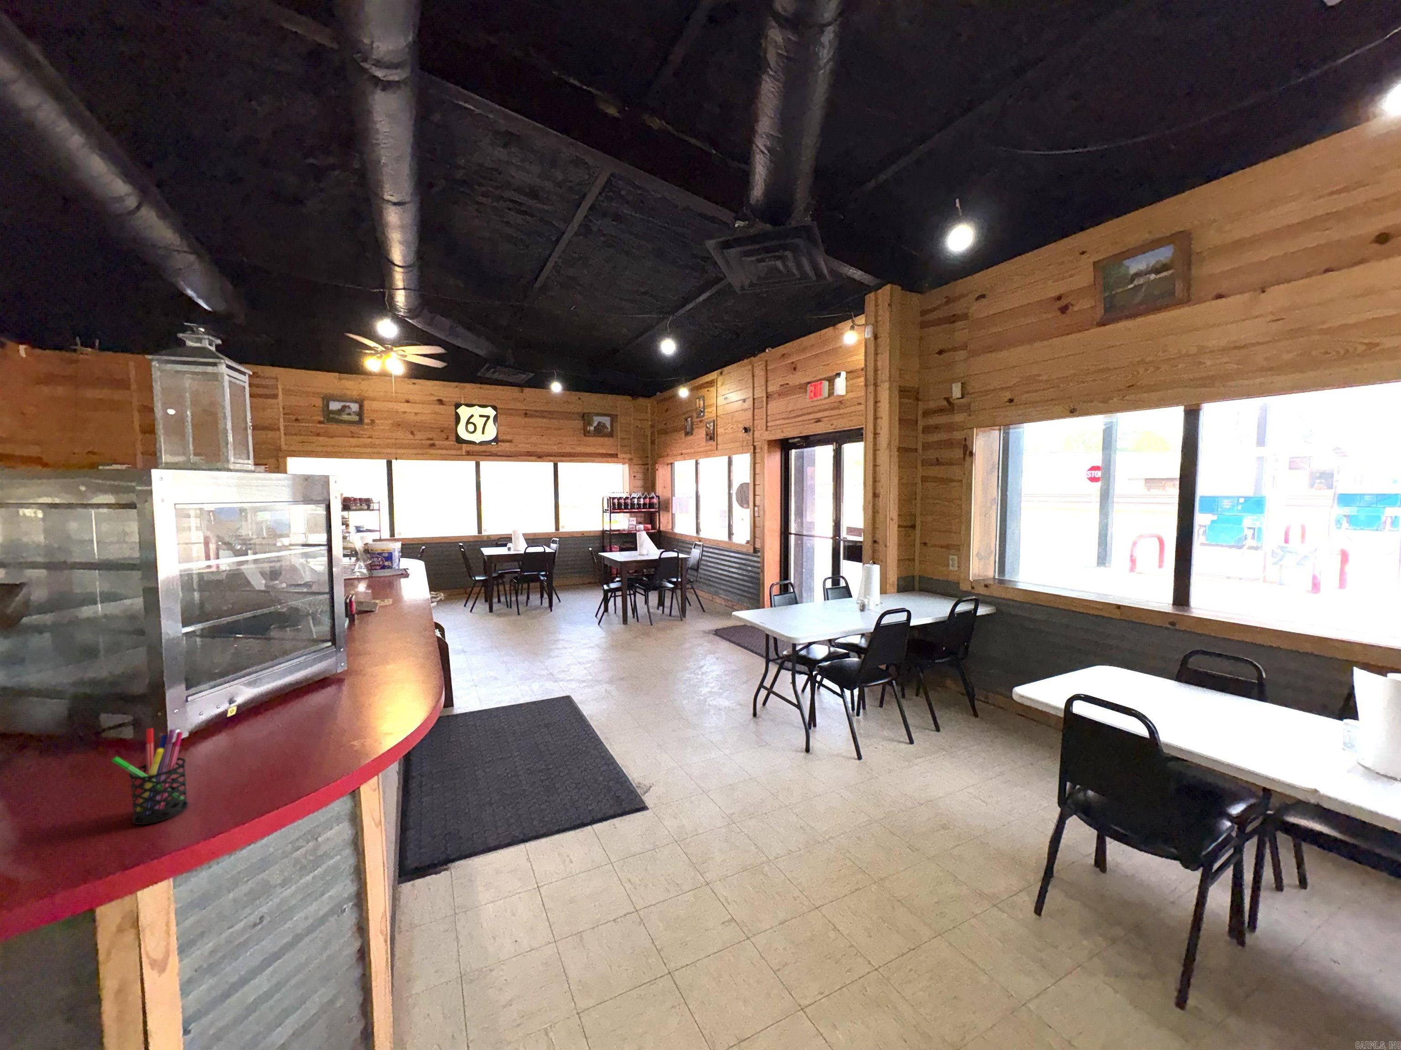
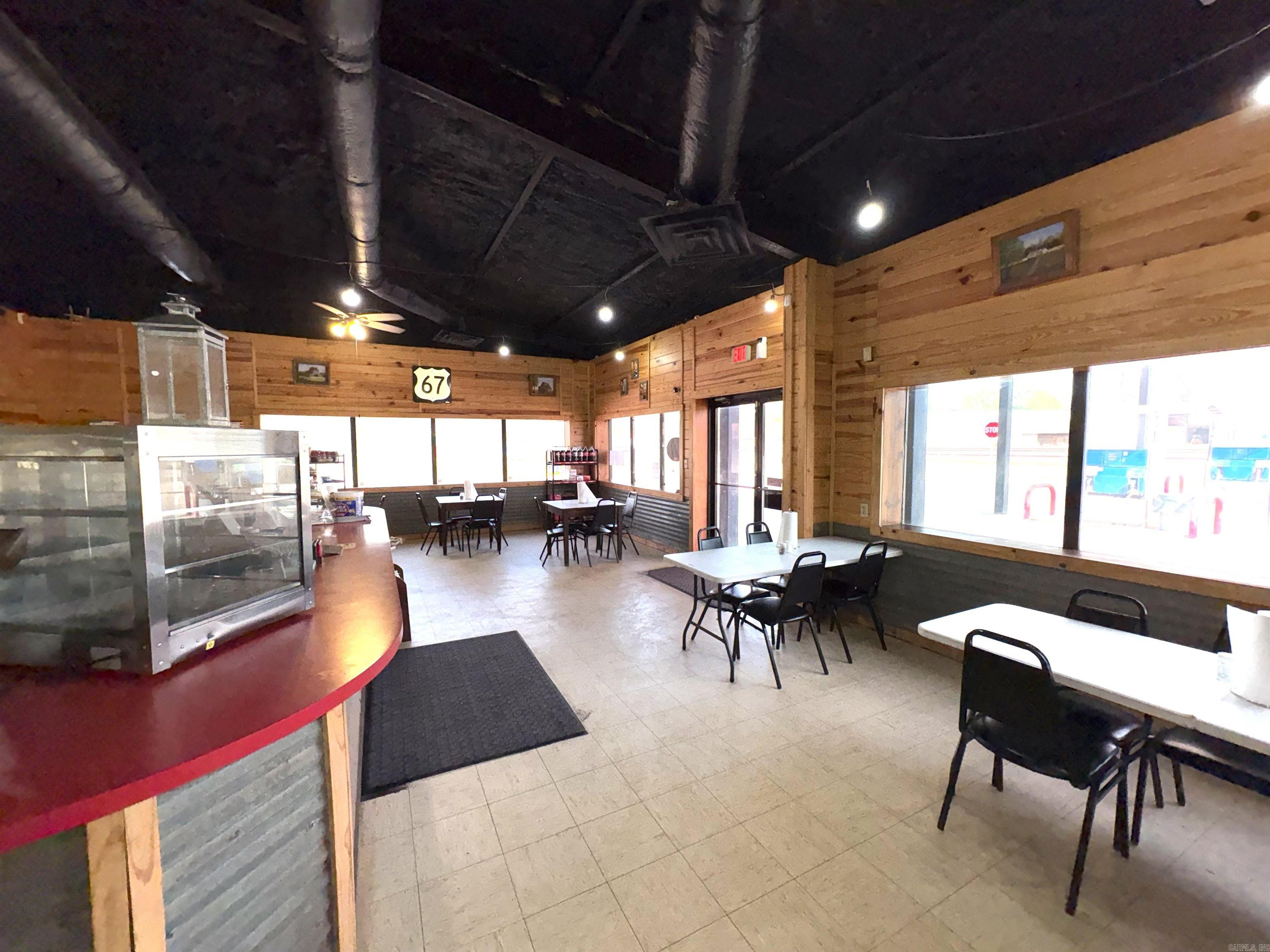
- pen holder (151, 774)
